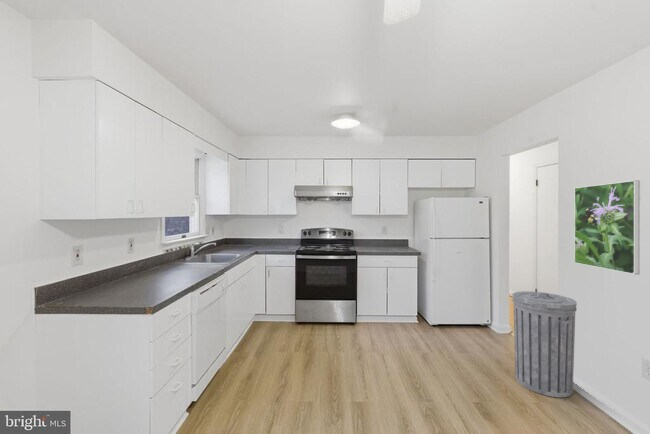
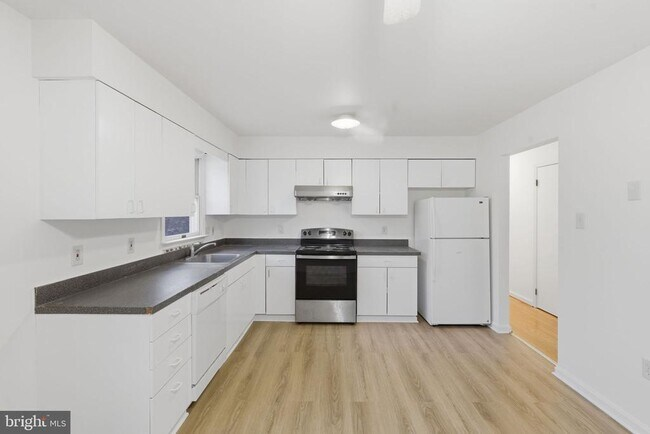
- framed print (603, 226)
- trash can (542, 338)
